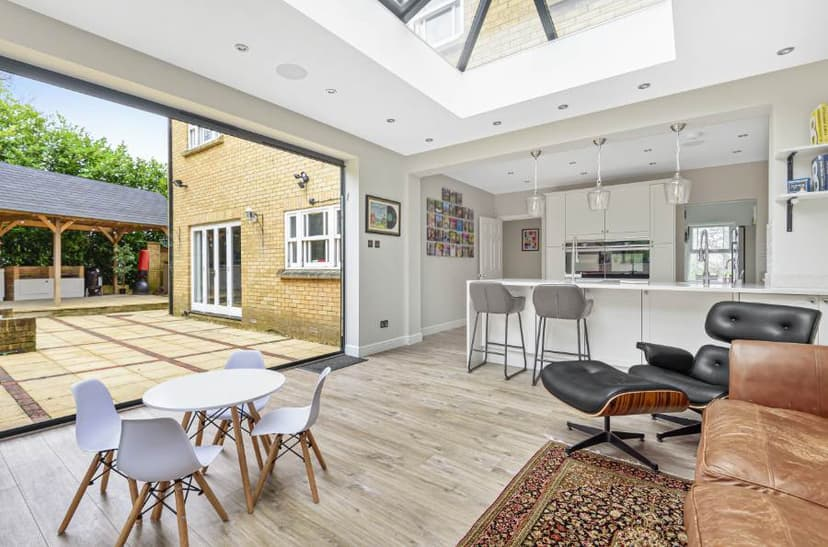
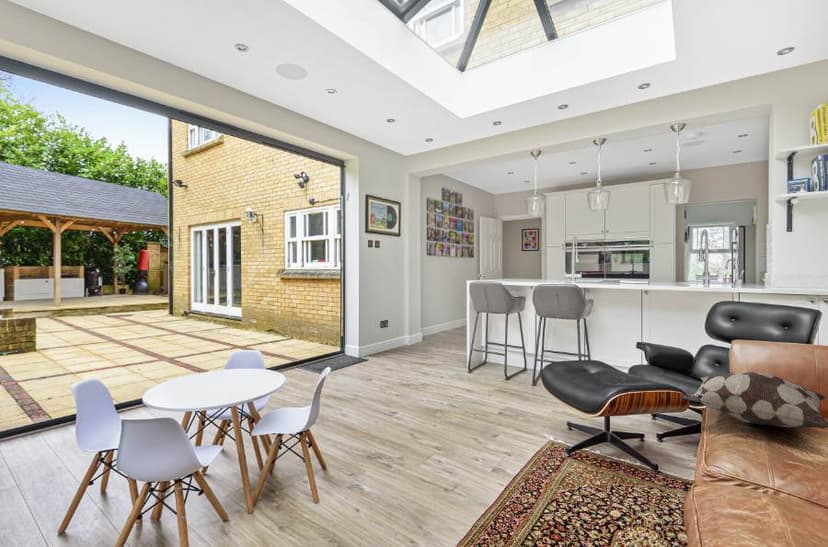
+ decorative pillow (752, 397)
